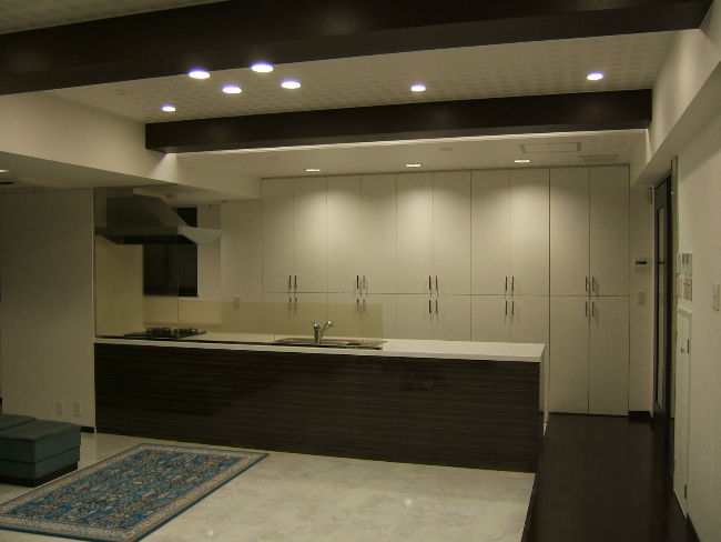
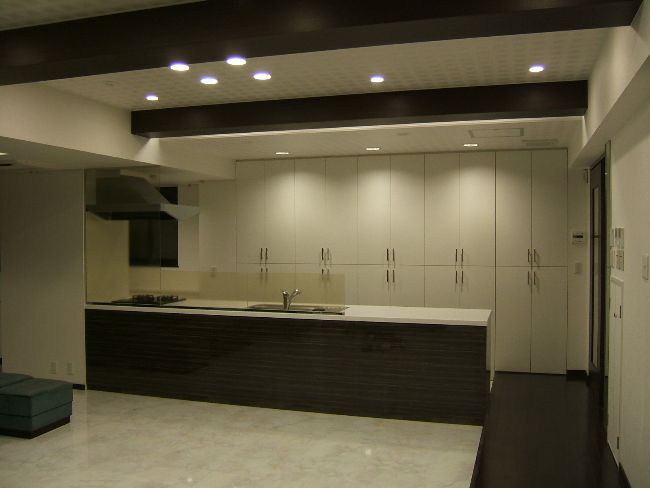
- rug (138, 483)
